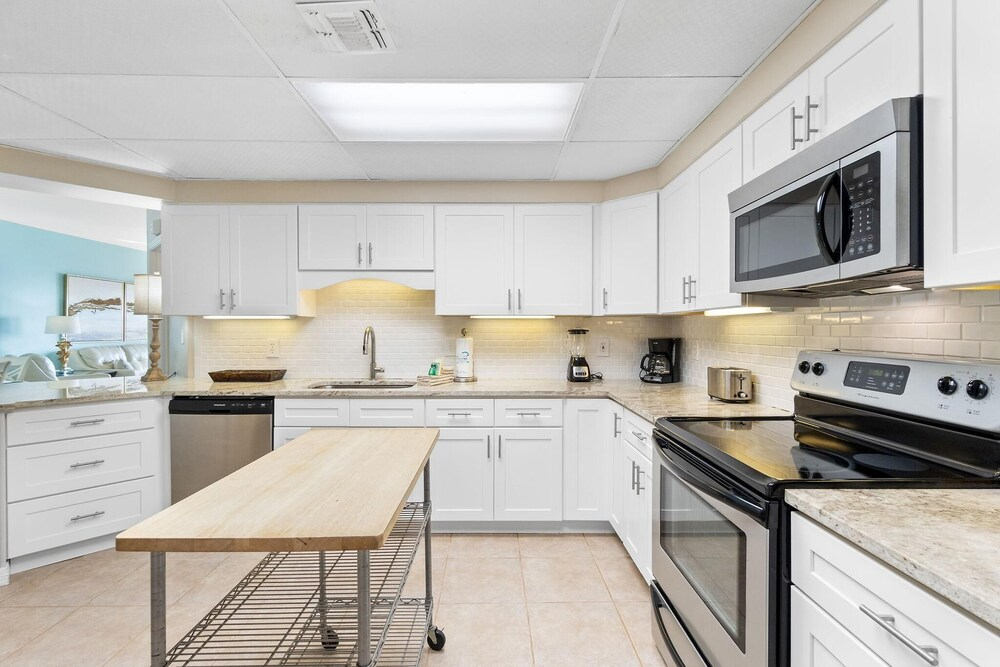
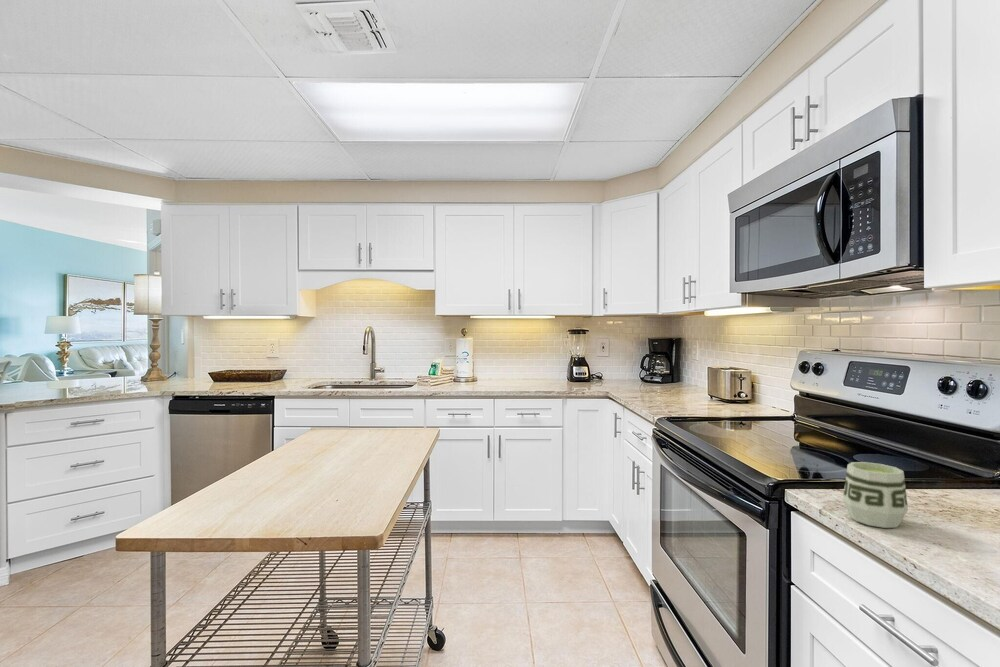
+ cup (874, 494)
